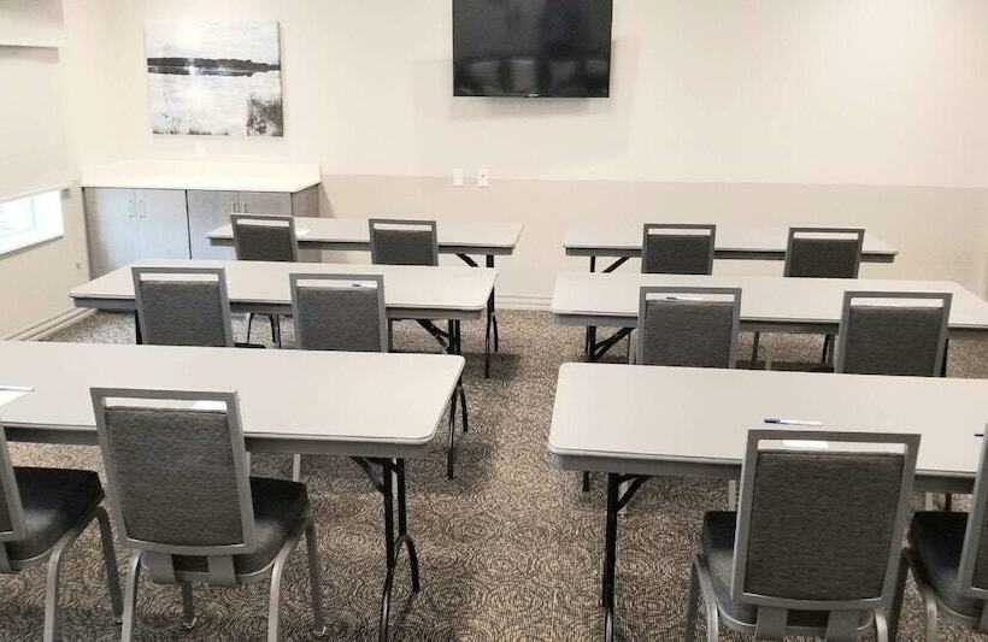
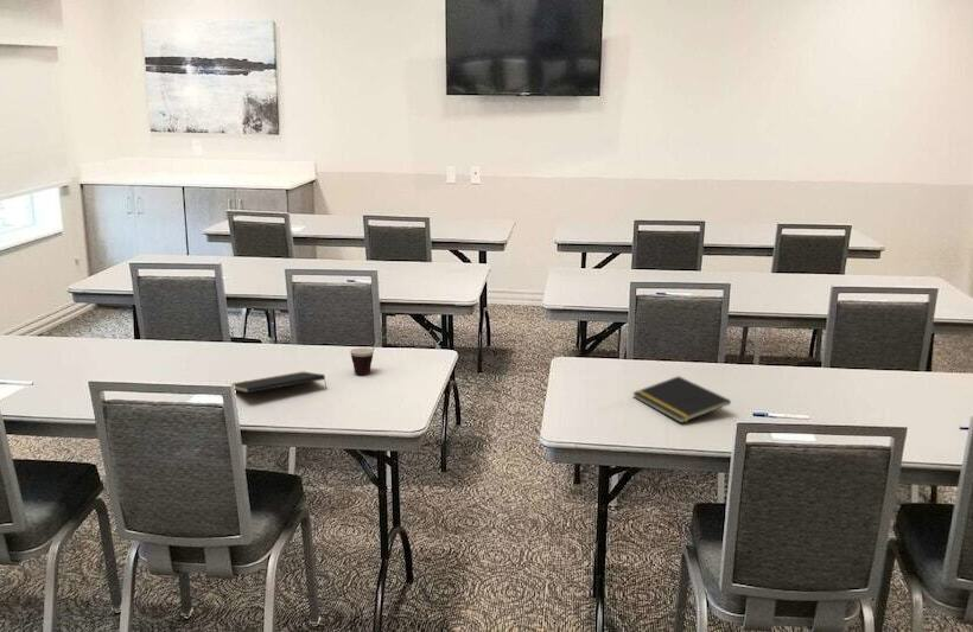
+ cup (371, 353)
+ notepad (680, 397)
+ notepad (276, 382)
